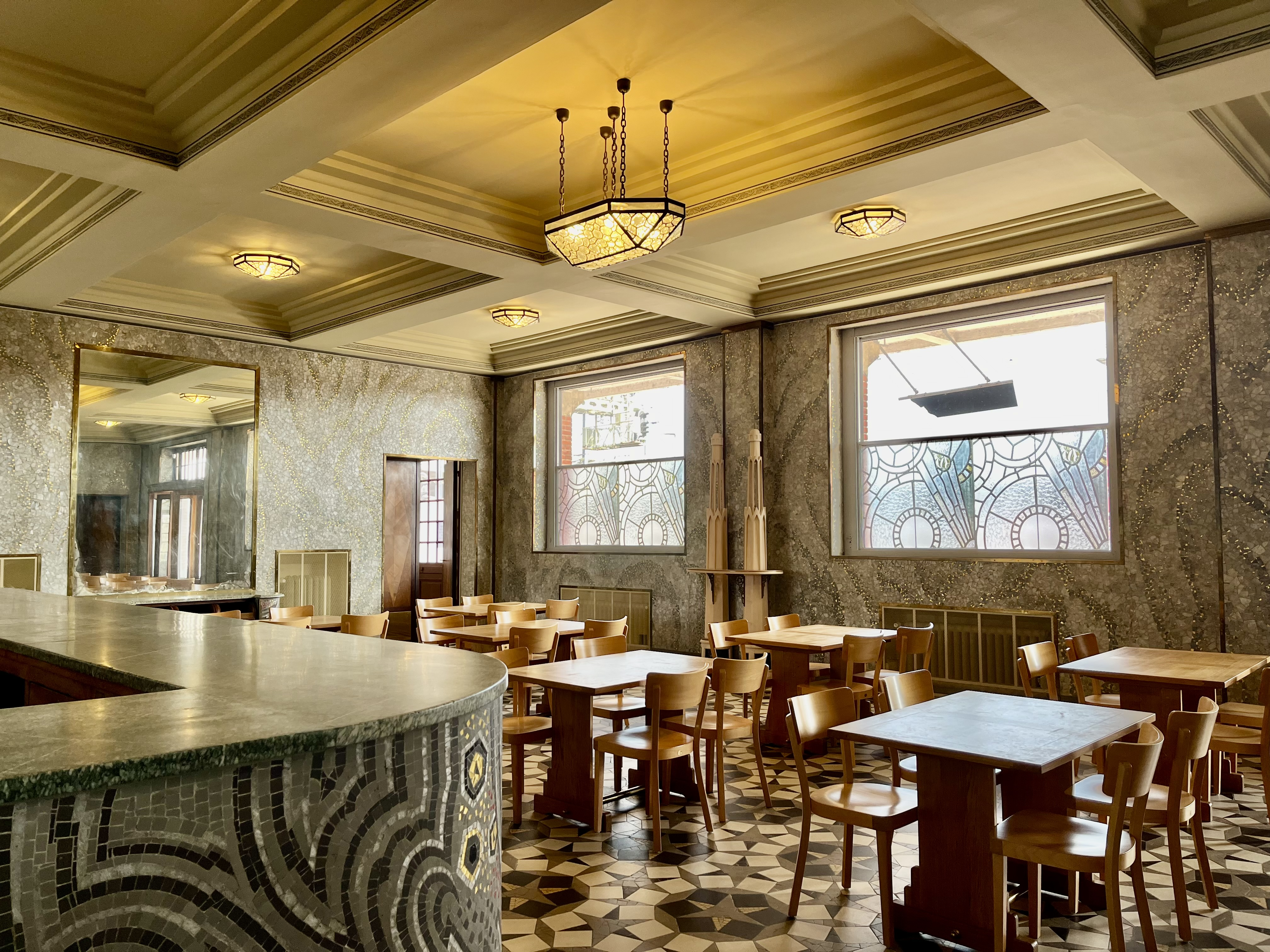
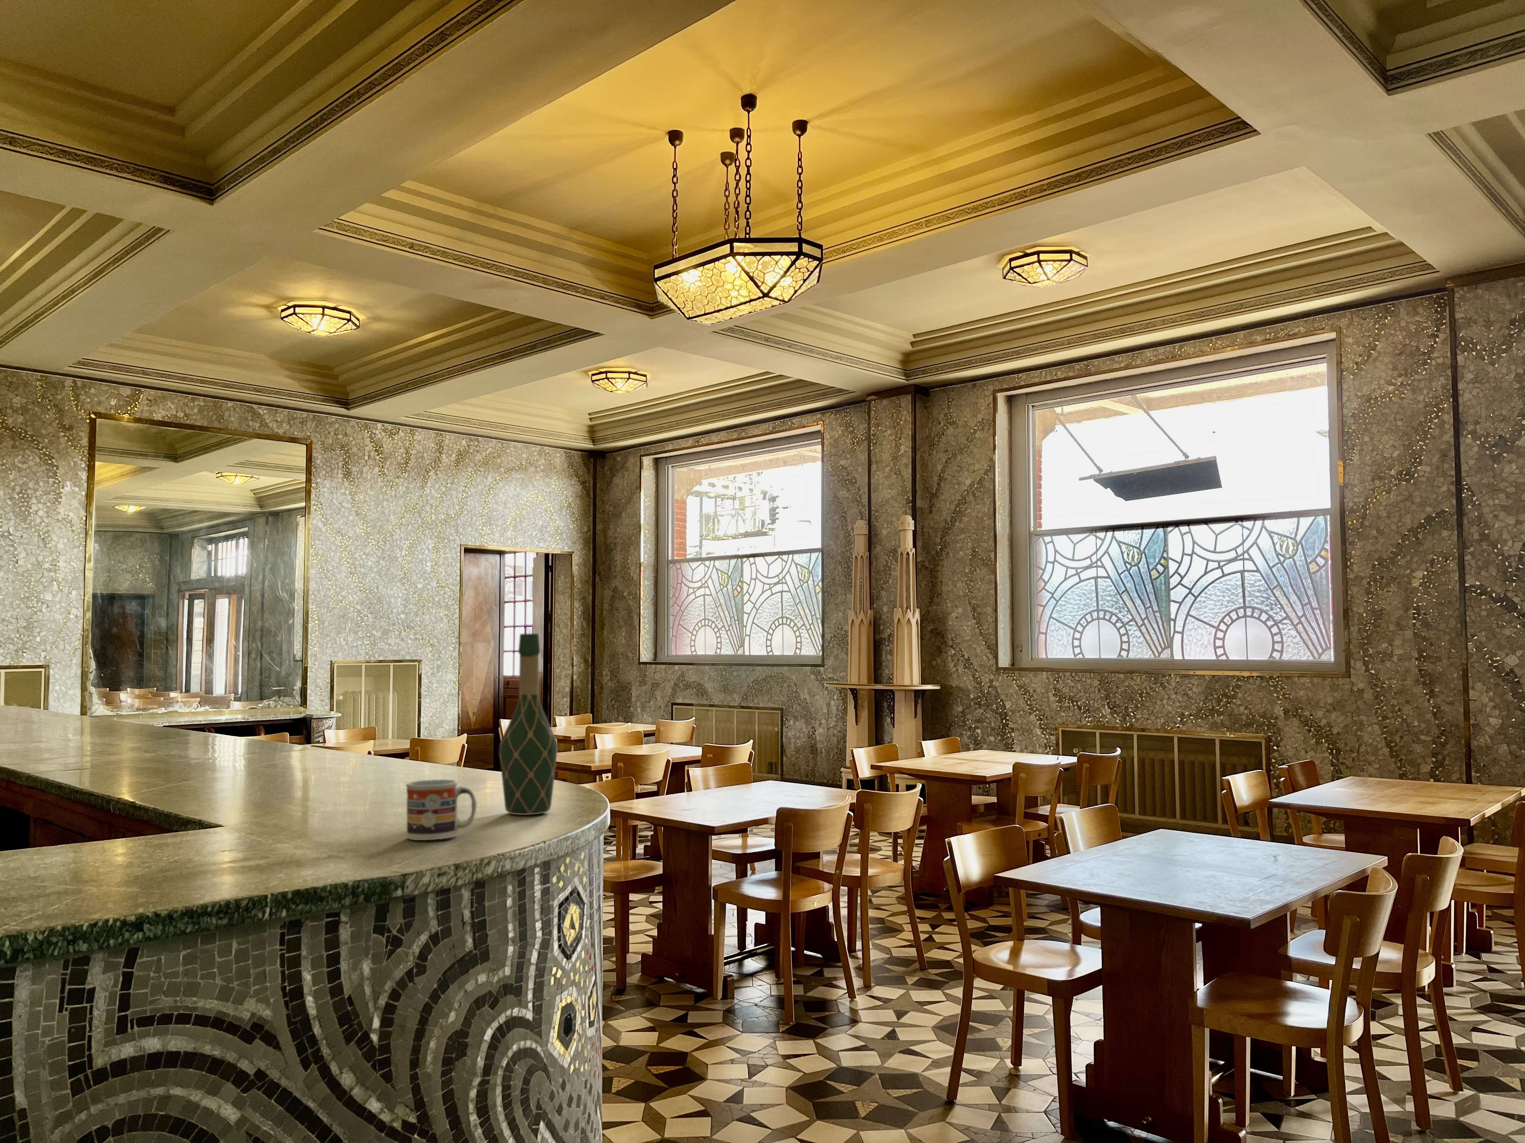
+ cup (442, 808)
+ wine bottle (528, 723)
